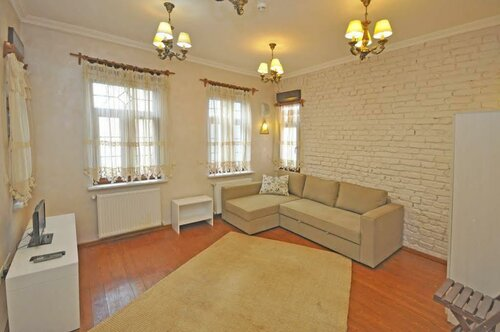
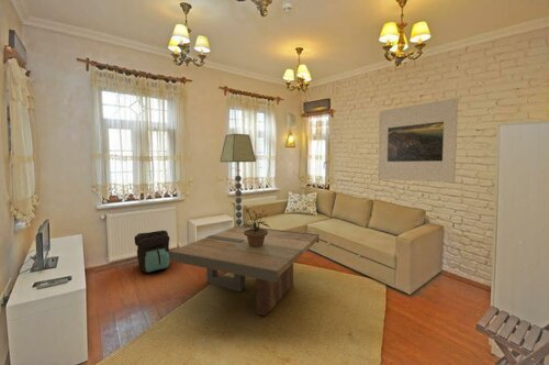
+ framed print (413, 143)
+ coffee table (251, 267)
+ backpack (153, 248)
+ potted plant (254, 225)
+ floor lamp (238, 193)
